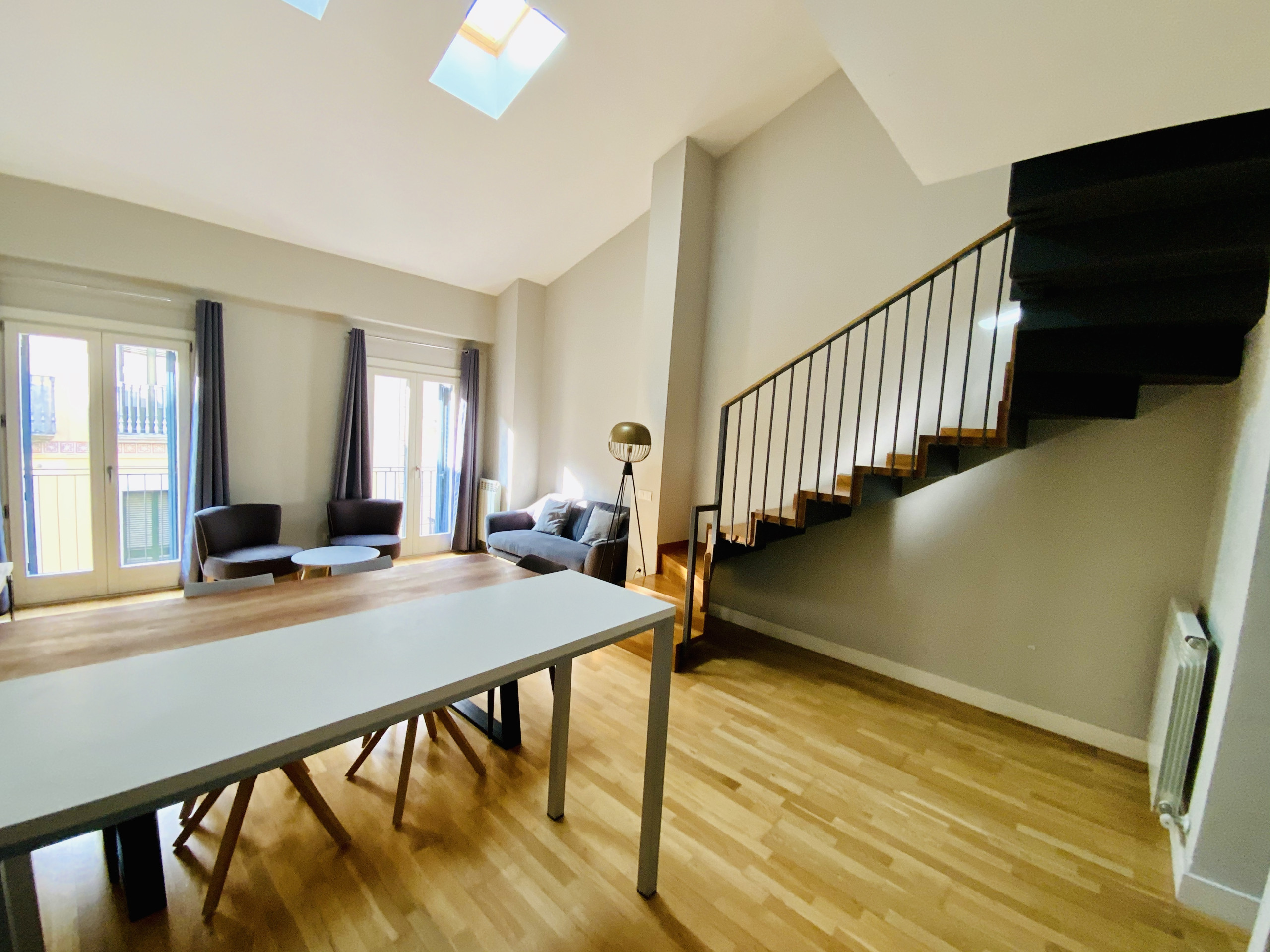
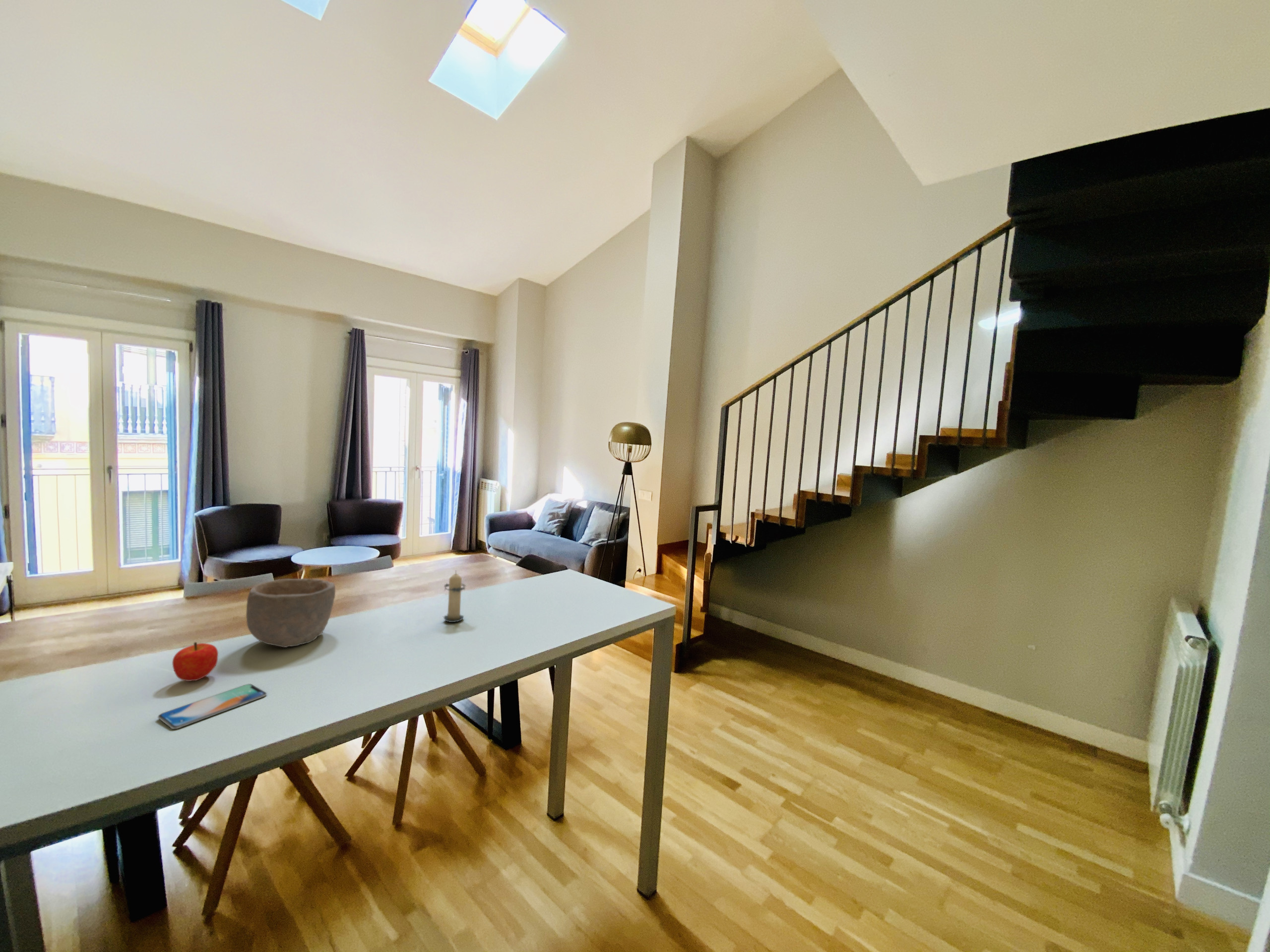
+ candle (454, 595)
+ smartphone (215, 705)
+ fruit (195, 660)
+ bowl (292, 613)
